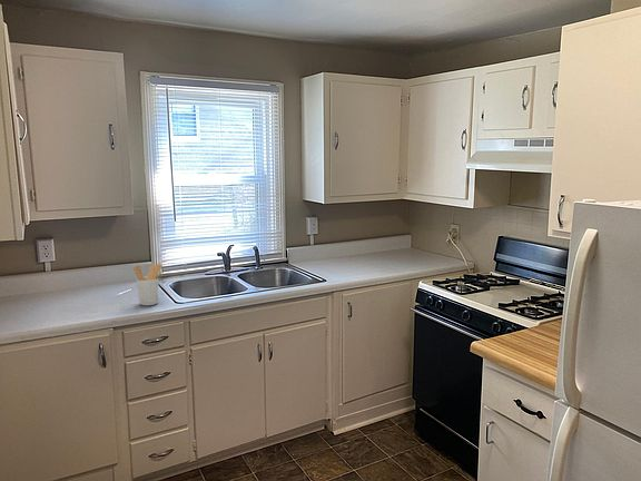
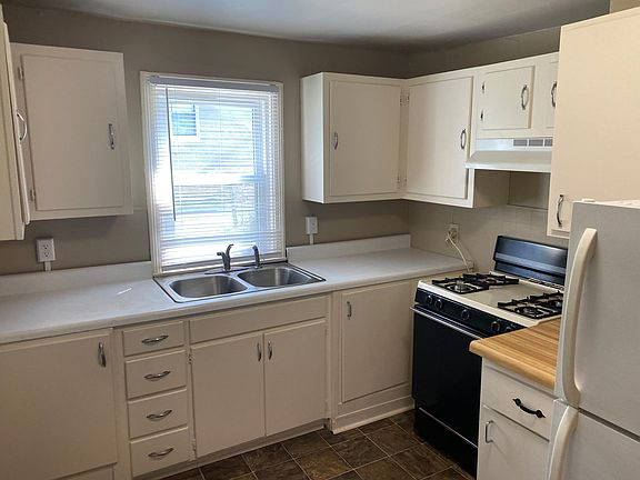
- utensil holder (150, 283)
